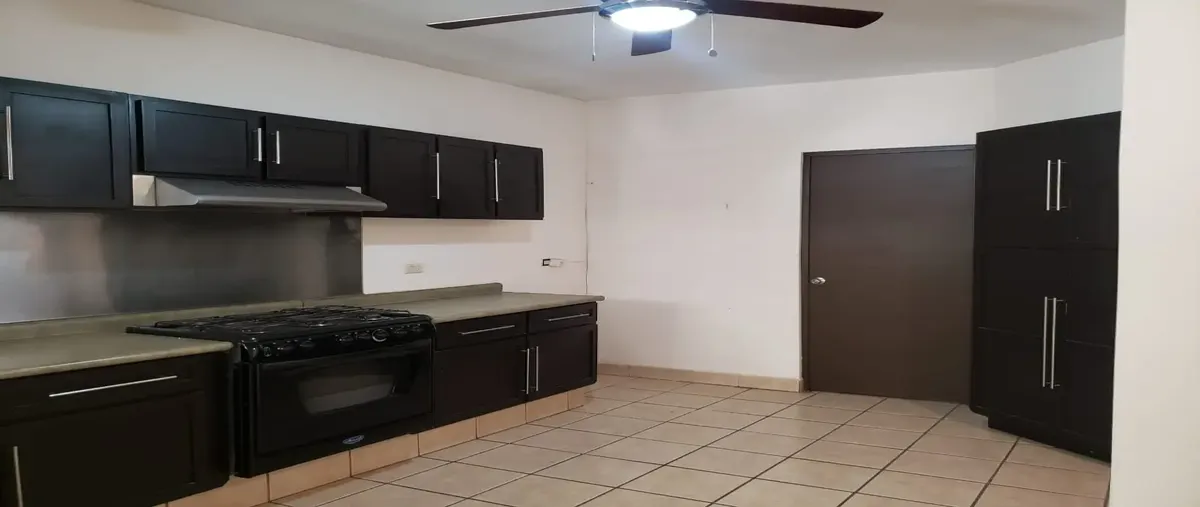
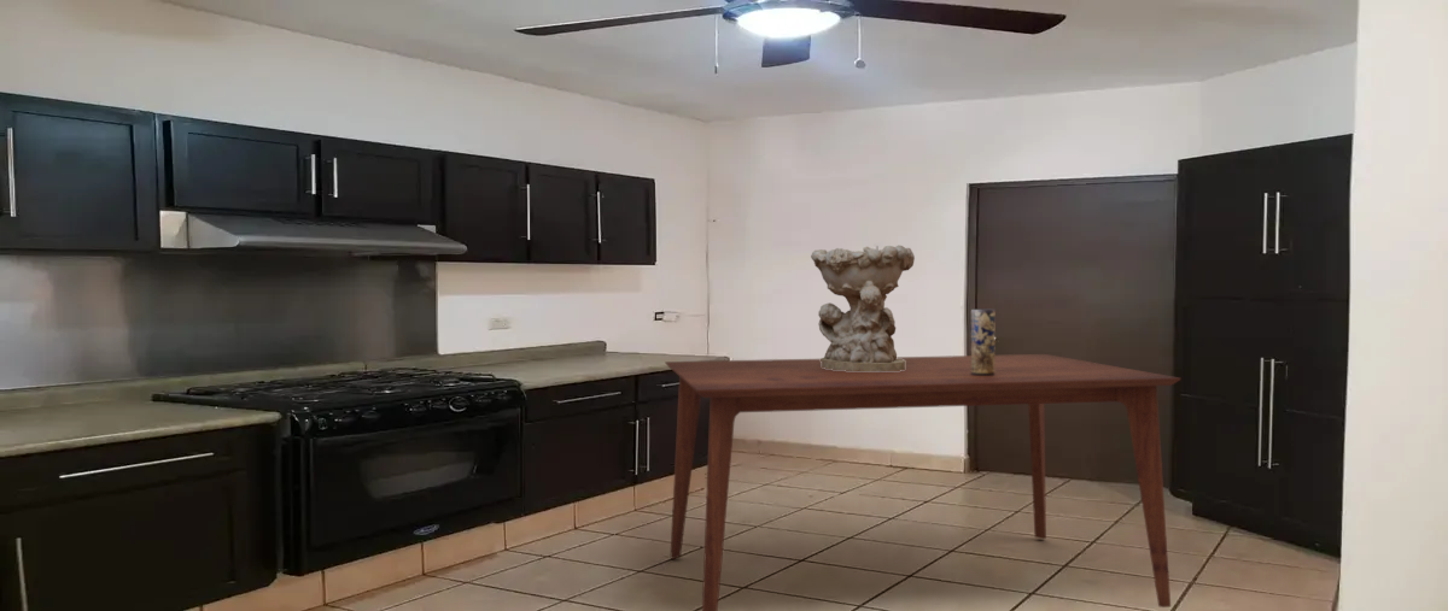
+ dining table (897, 407)
+ vase (982, 341)
+ decorative bowl (862, 306)
